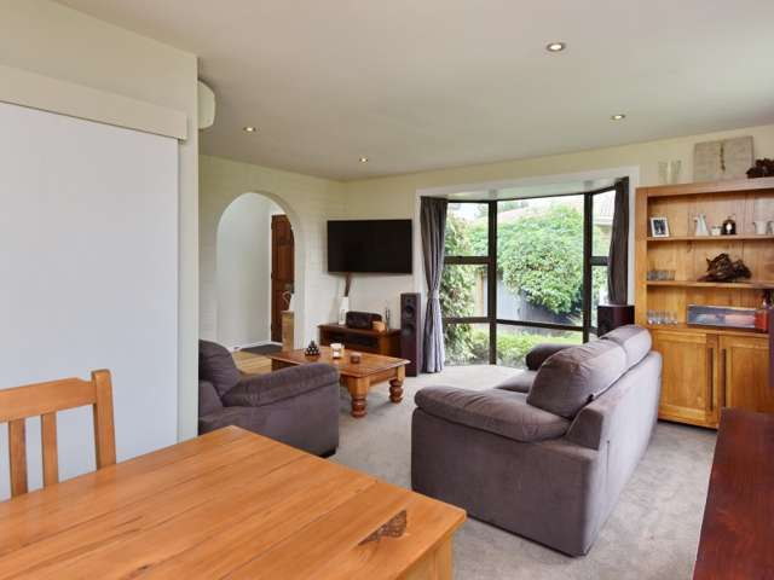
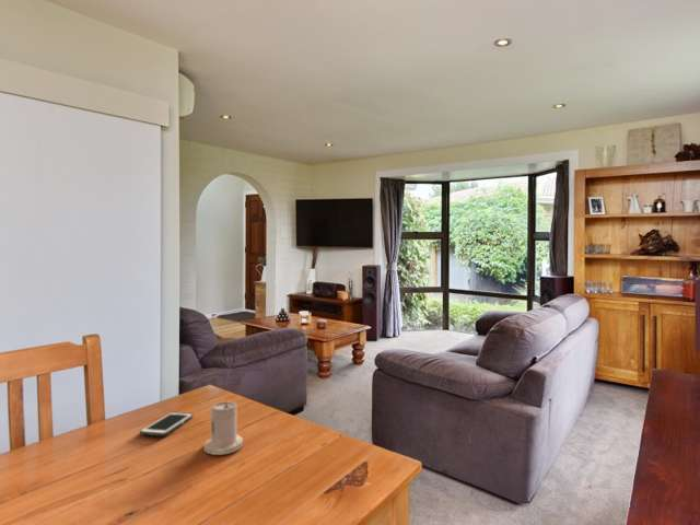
+ candle (223, 422)
+ cell phone (167, 423)
